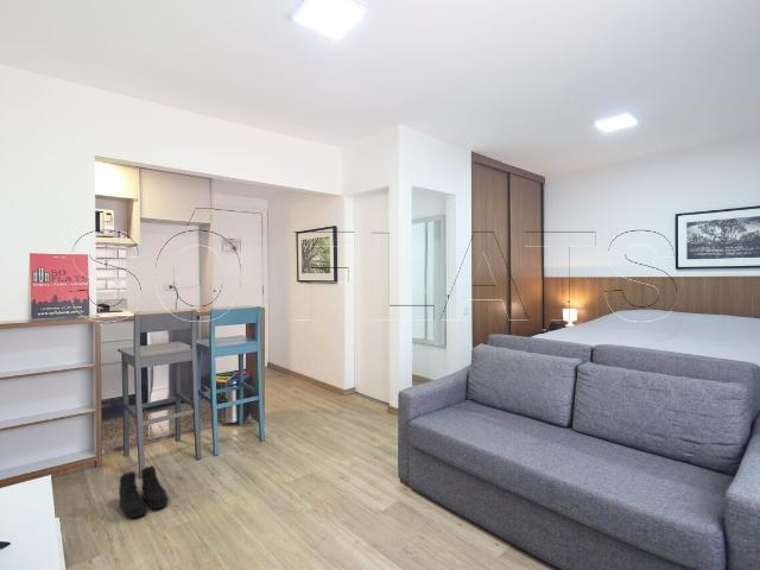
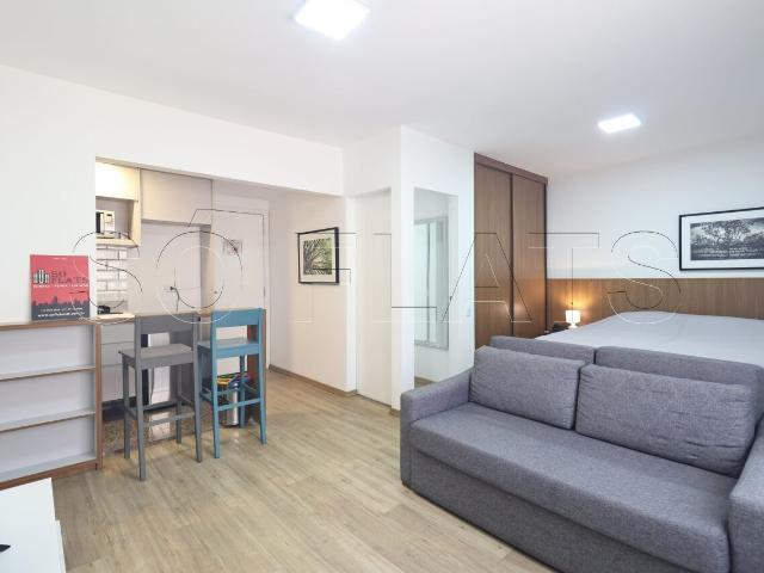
- boots (142, 488)
